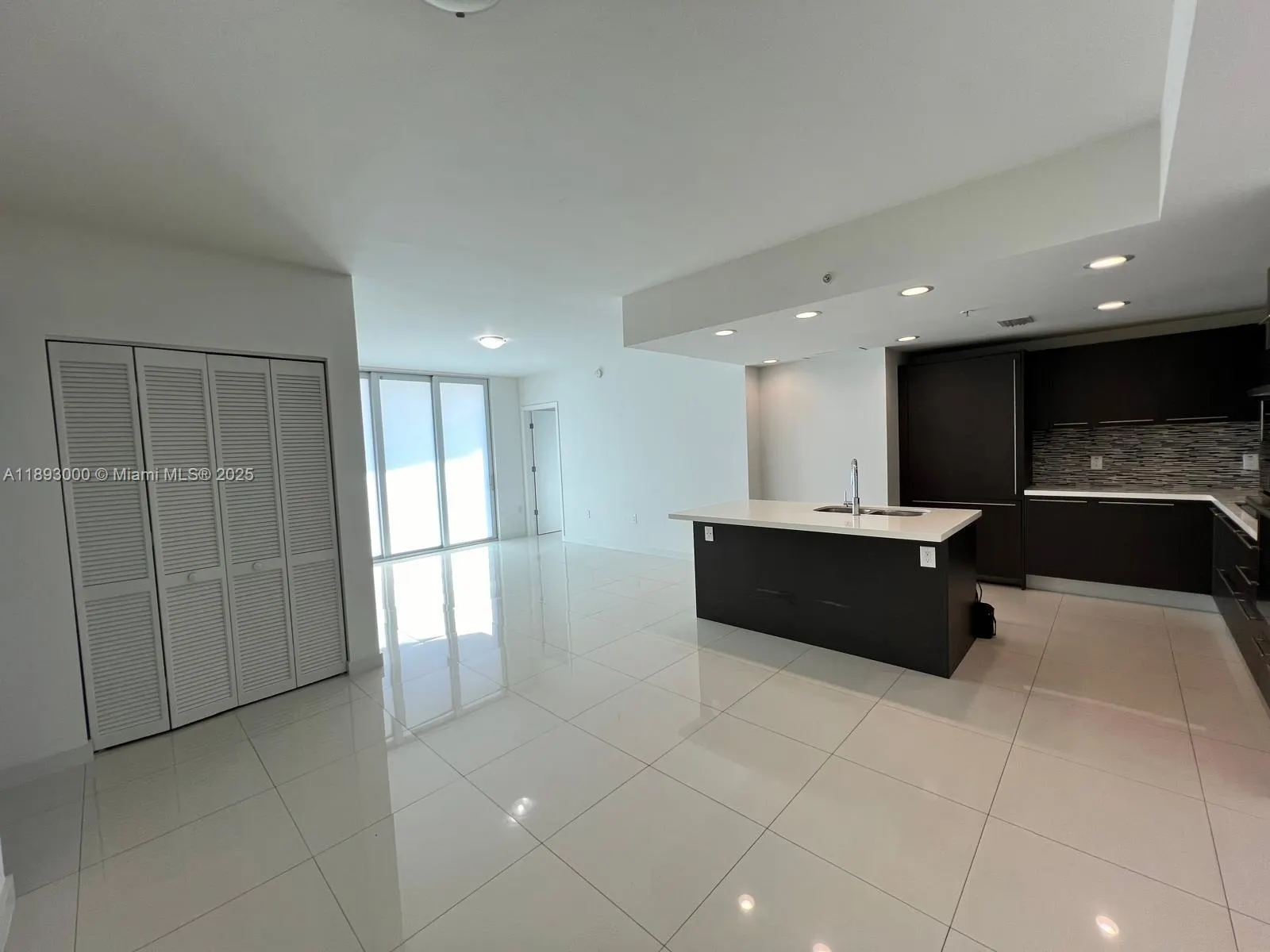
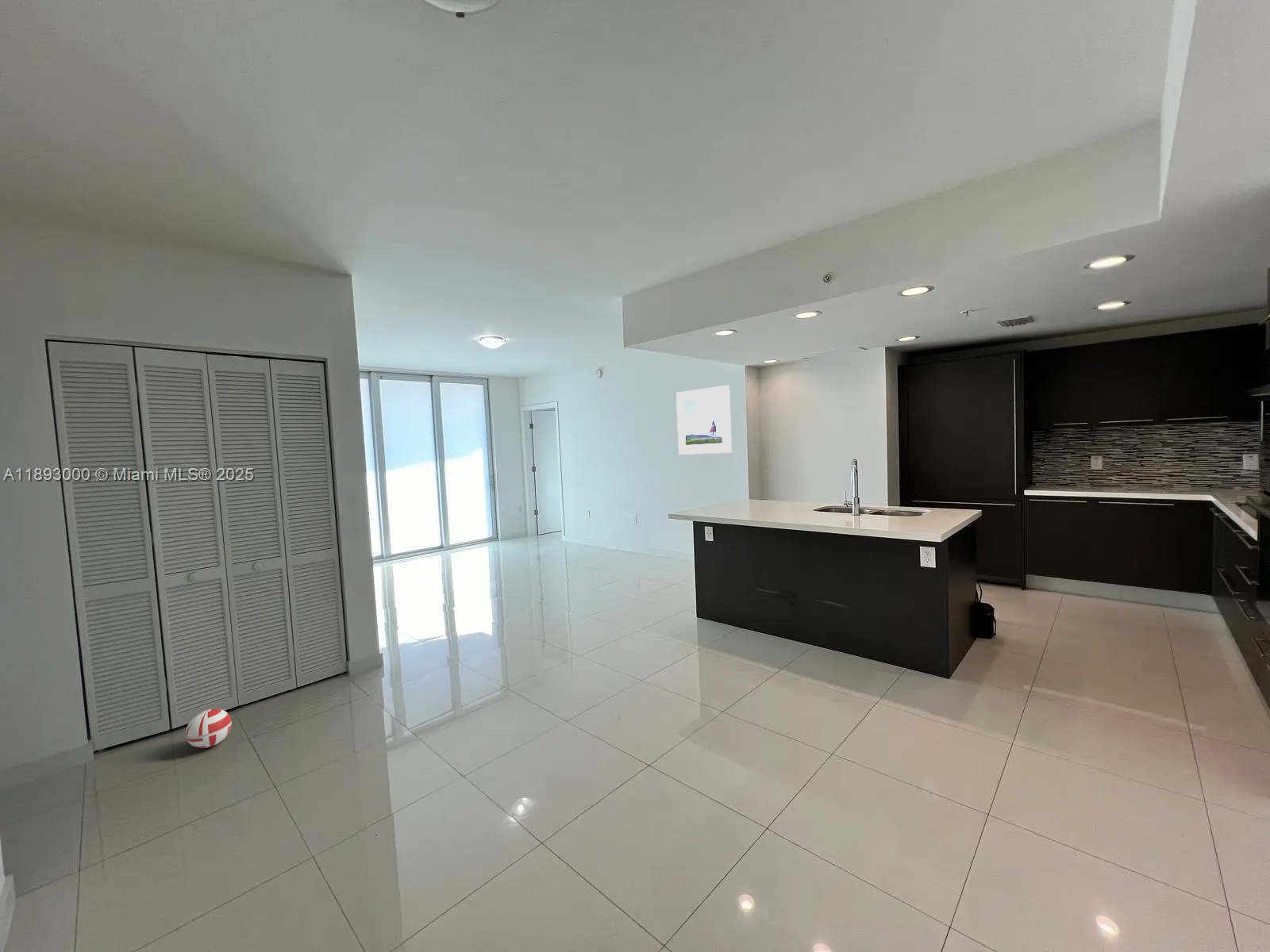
+ ball (209, 727)
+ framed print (702, 421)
